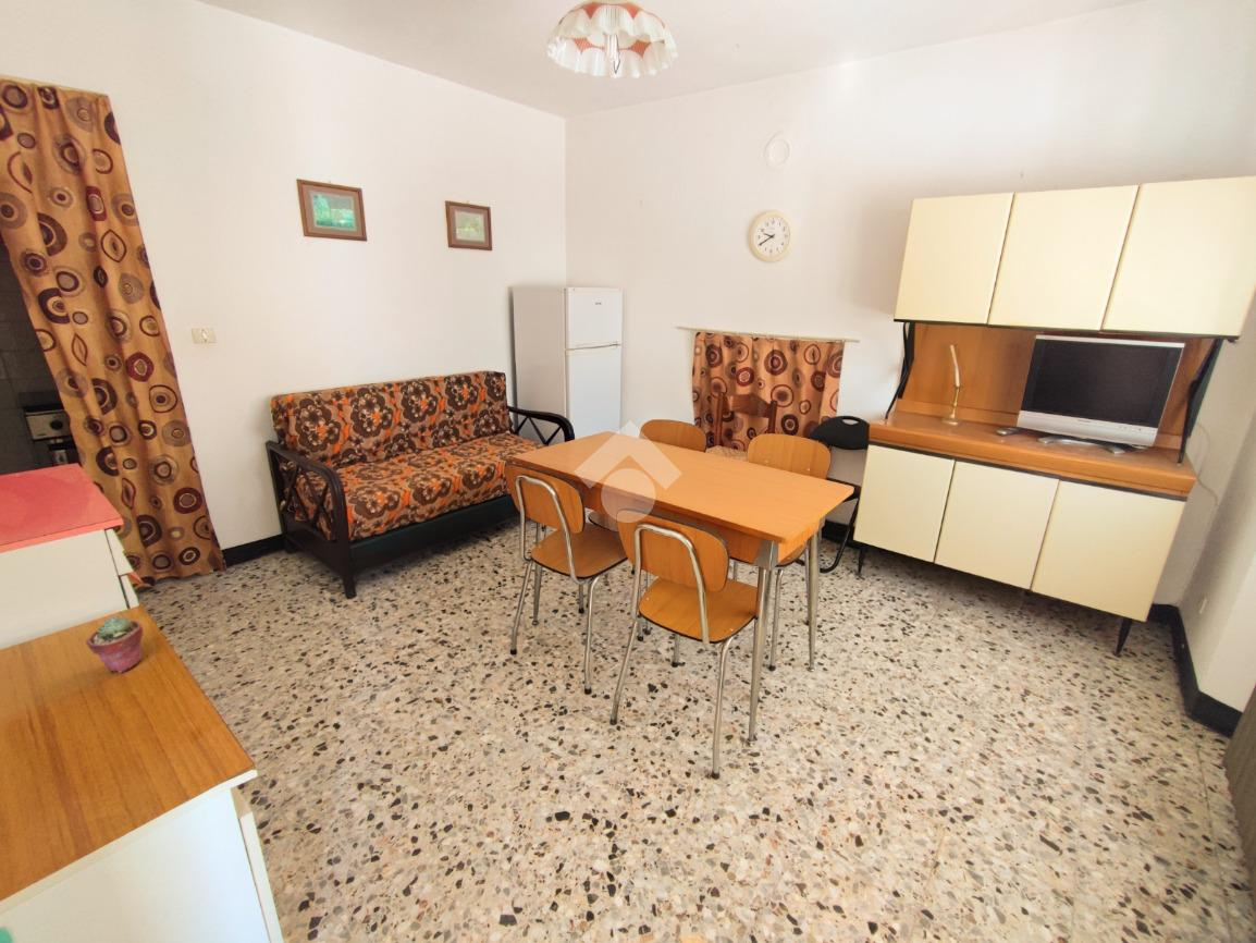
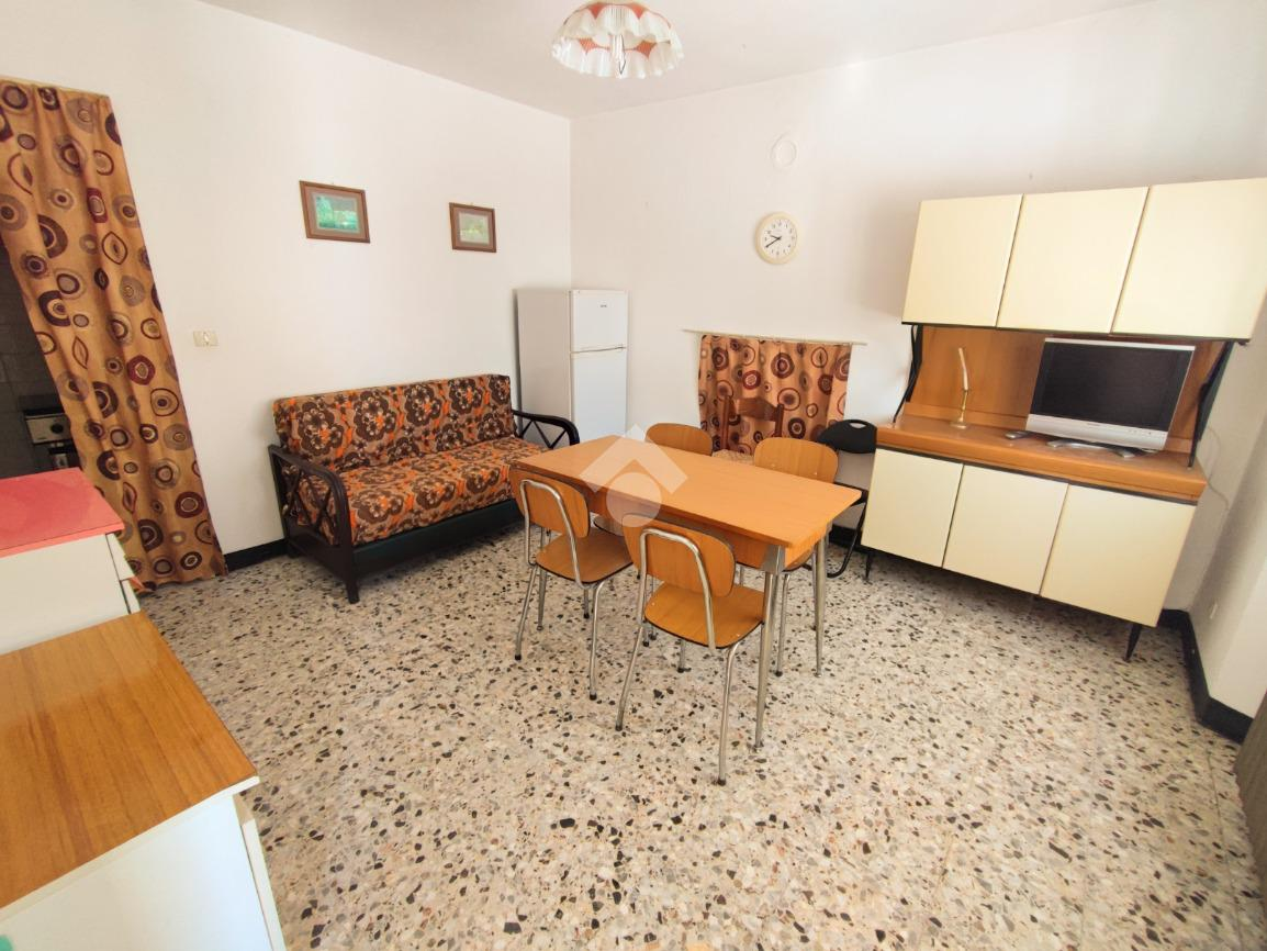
- potted succulent (118, 641)
